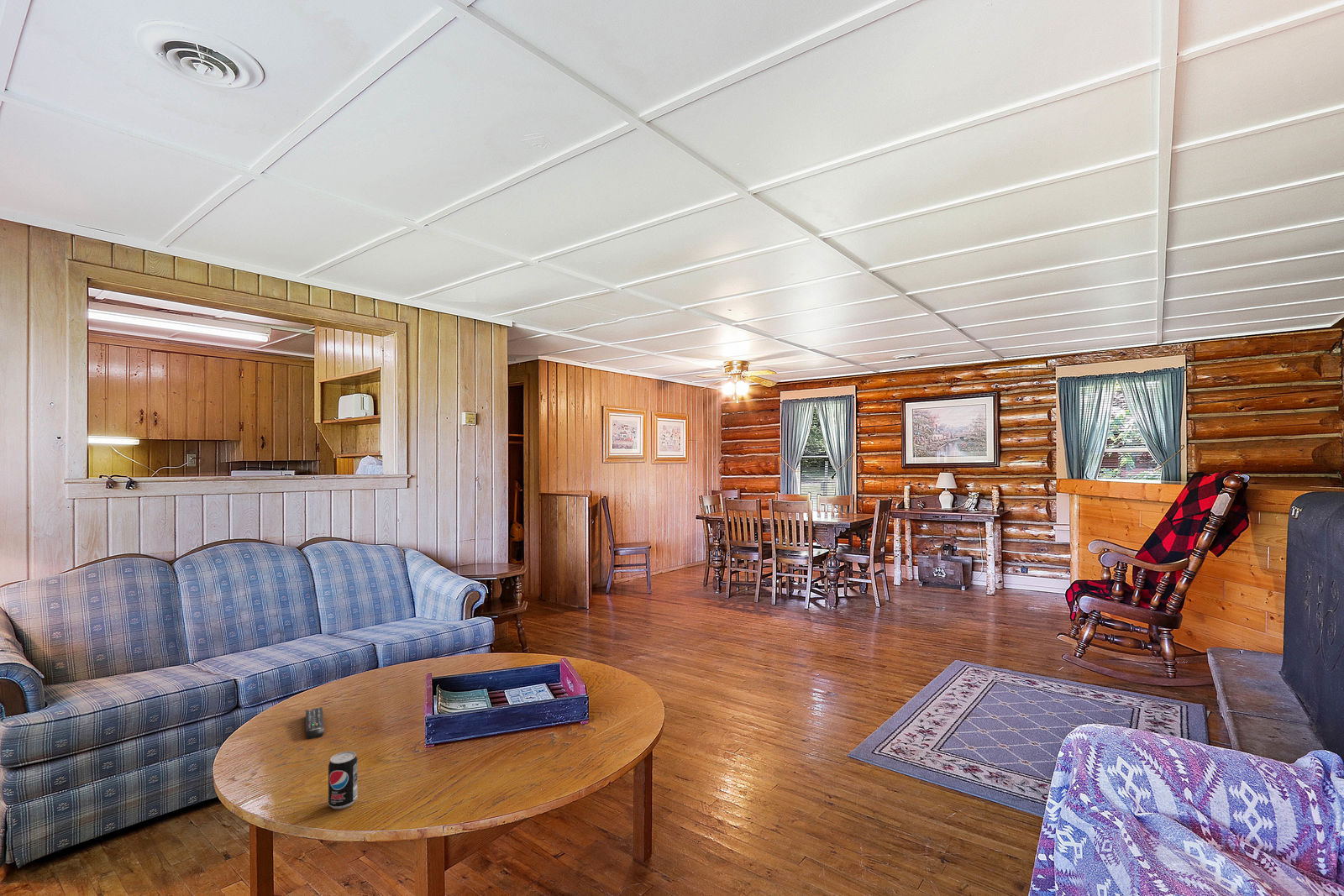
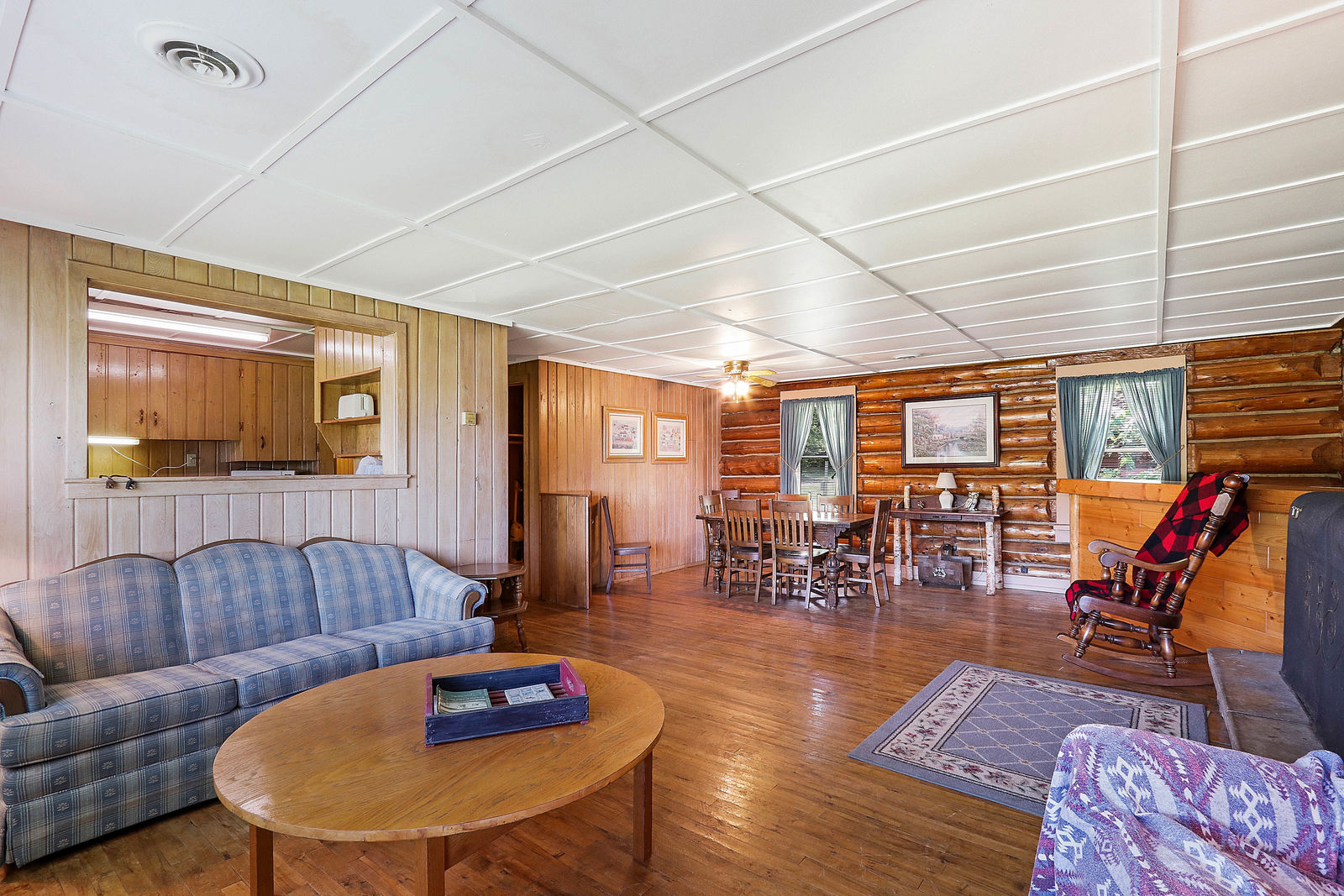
- beverage can (343, 779)
- remote control (314, 721)
